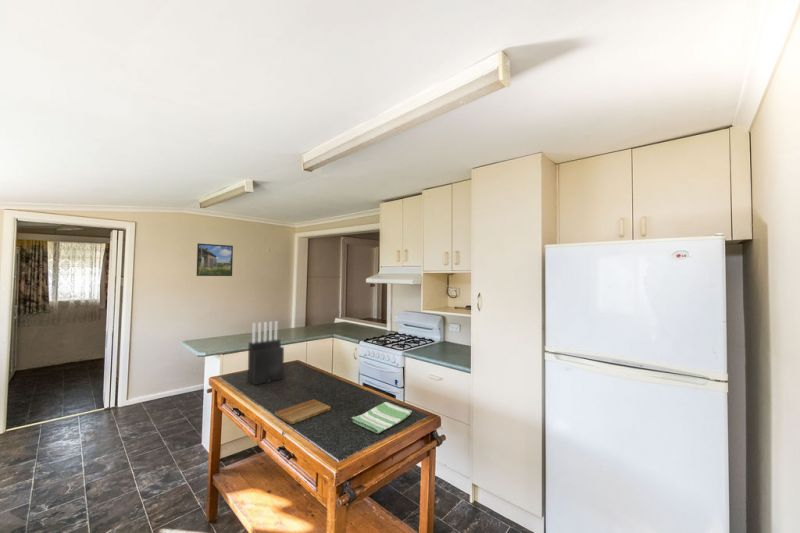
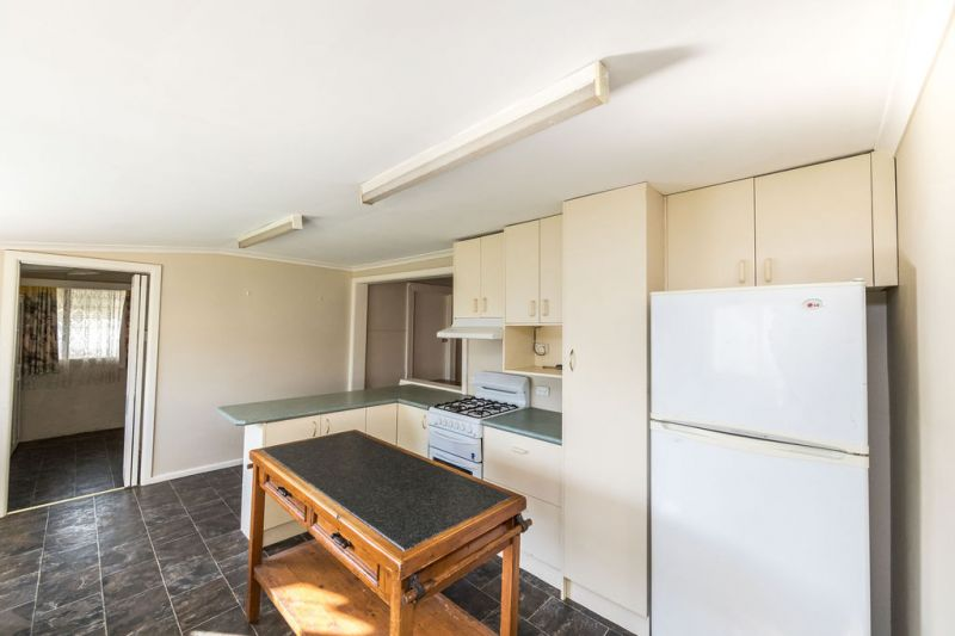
- knife block (267, 351)
- cutting board (303, 410)
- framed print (215, 260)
- dish towel (382, 415)
